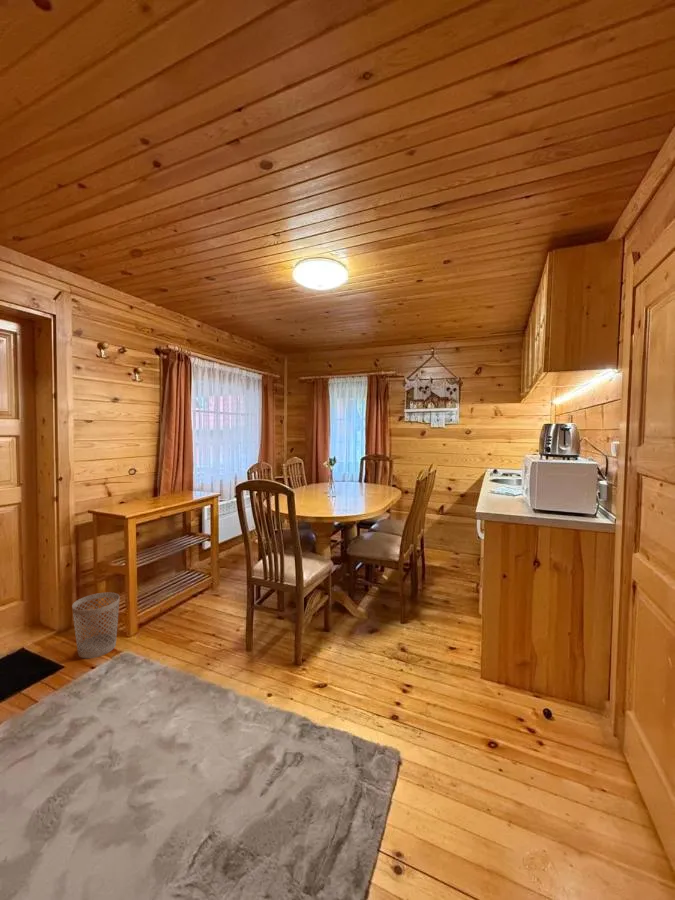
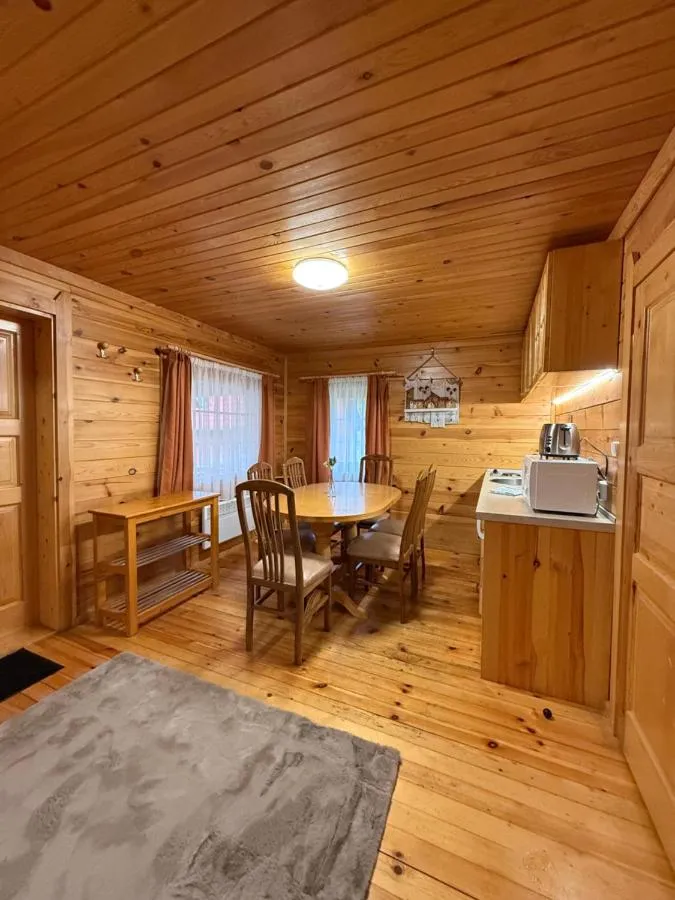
- wastebasket (96, 625)
